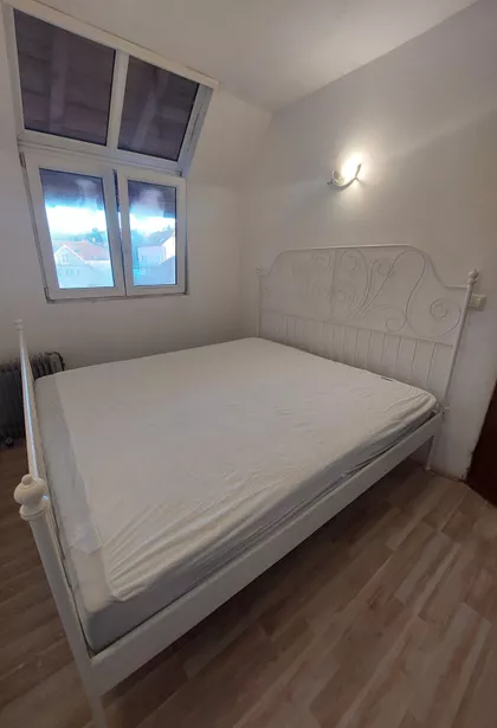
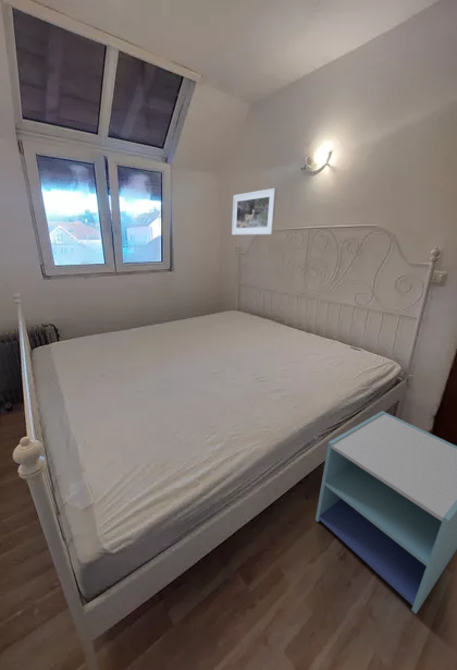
+ nightstand (395, 494)
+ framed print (251, 214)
